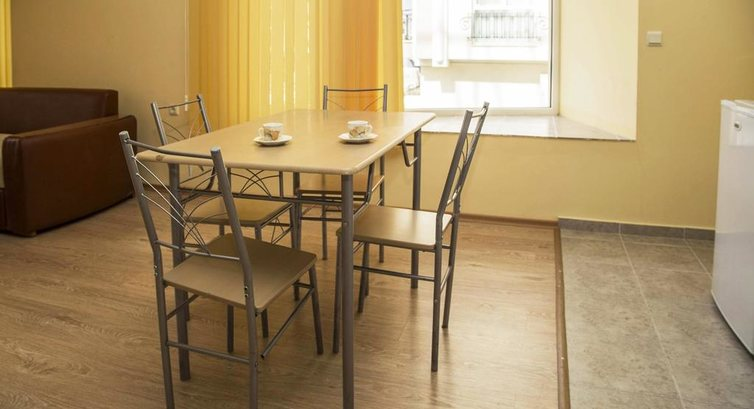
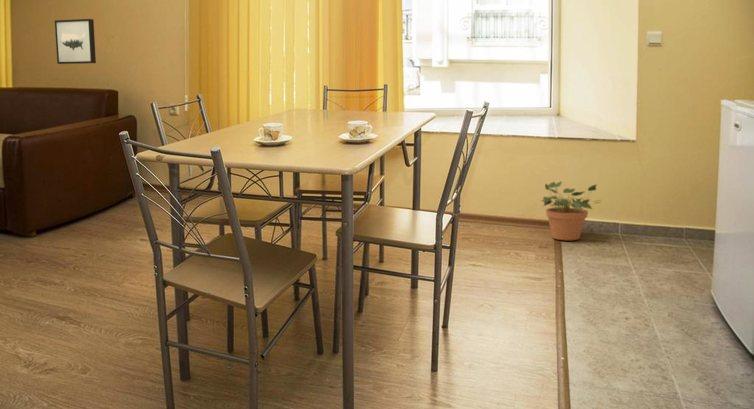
+ potted plant (571, 210)
+ wall art (75, 41)
